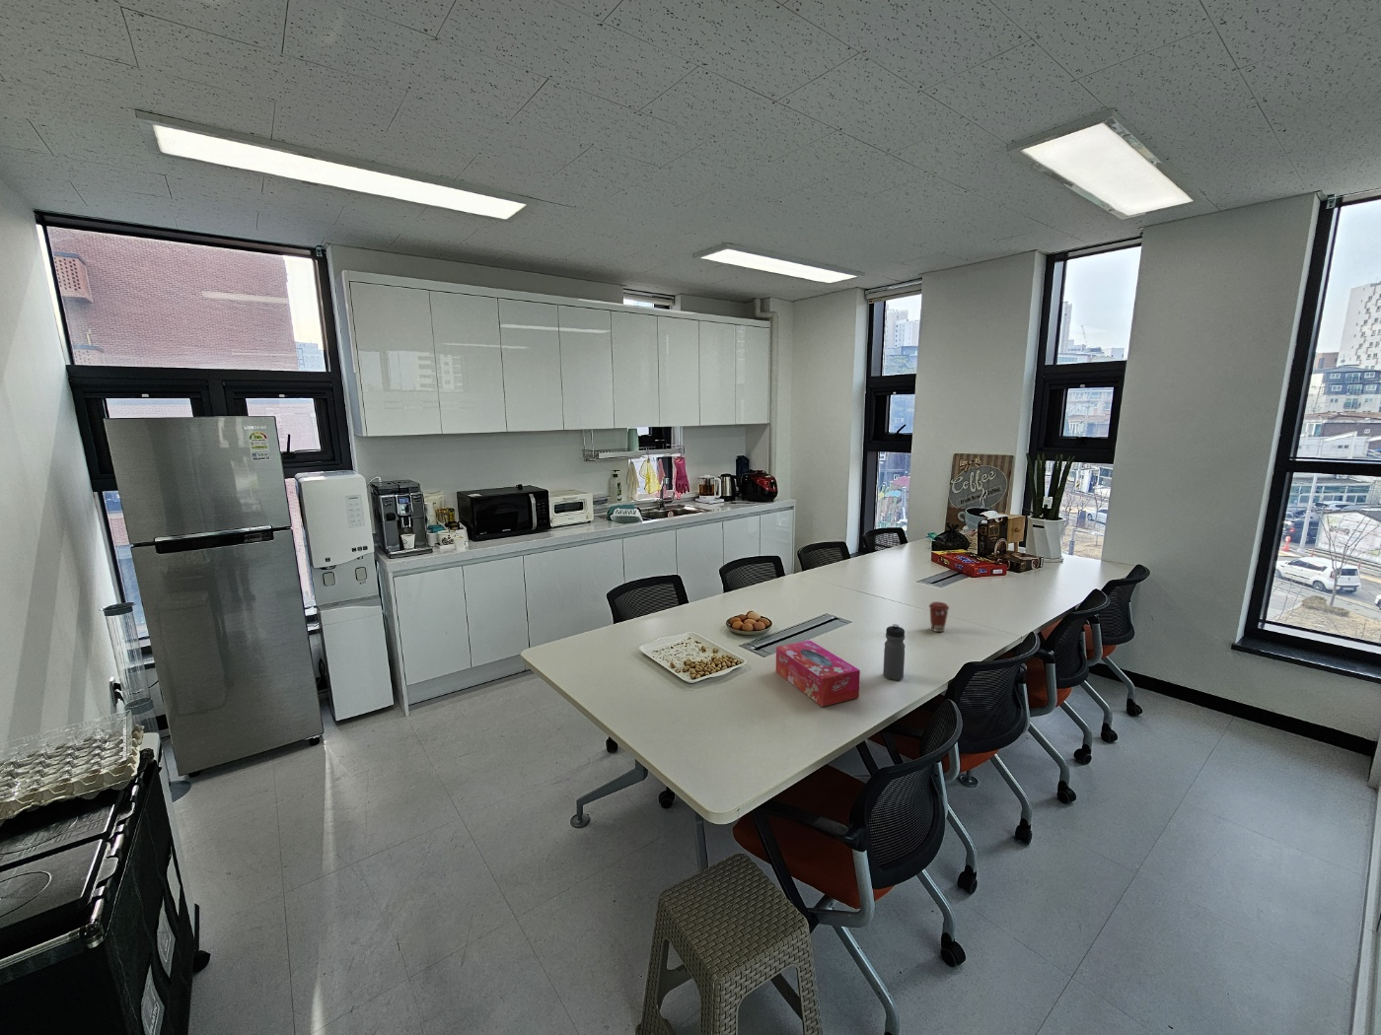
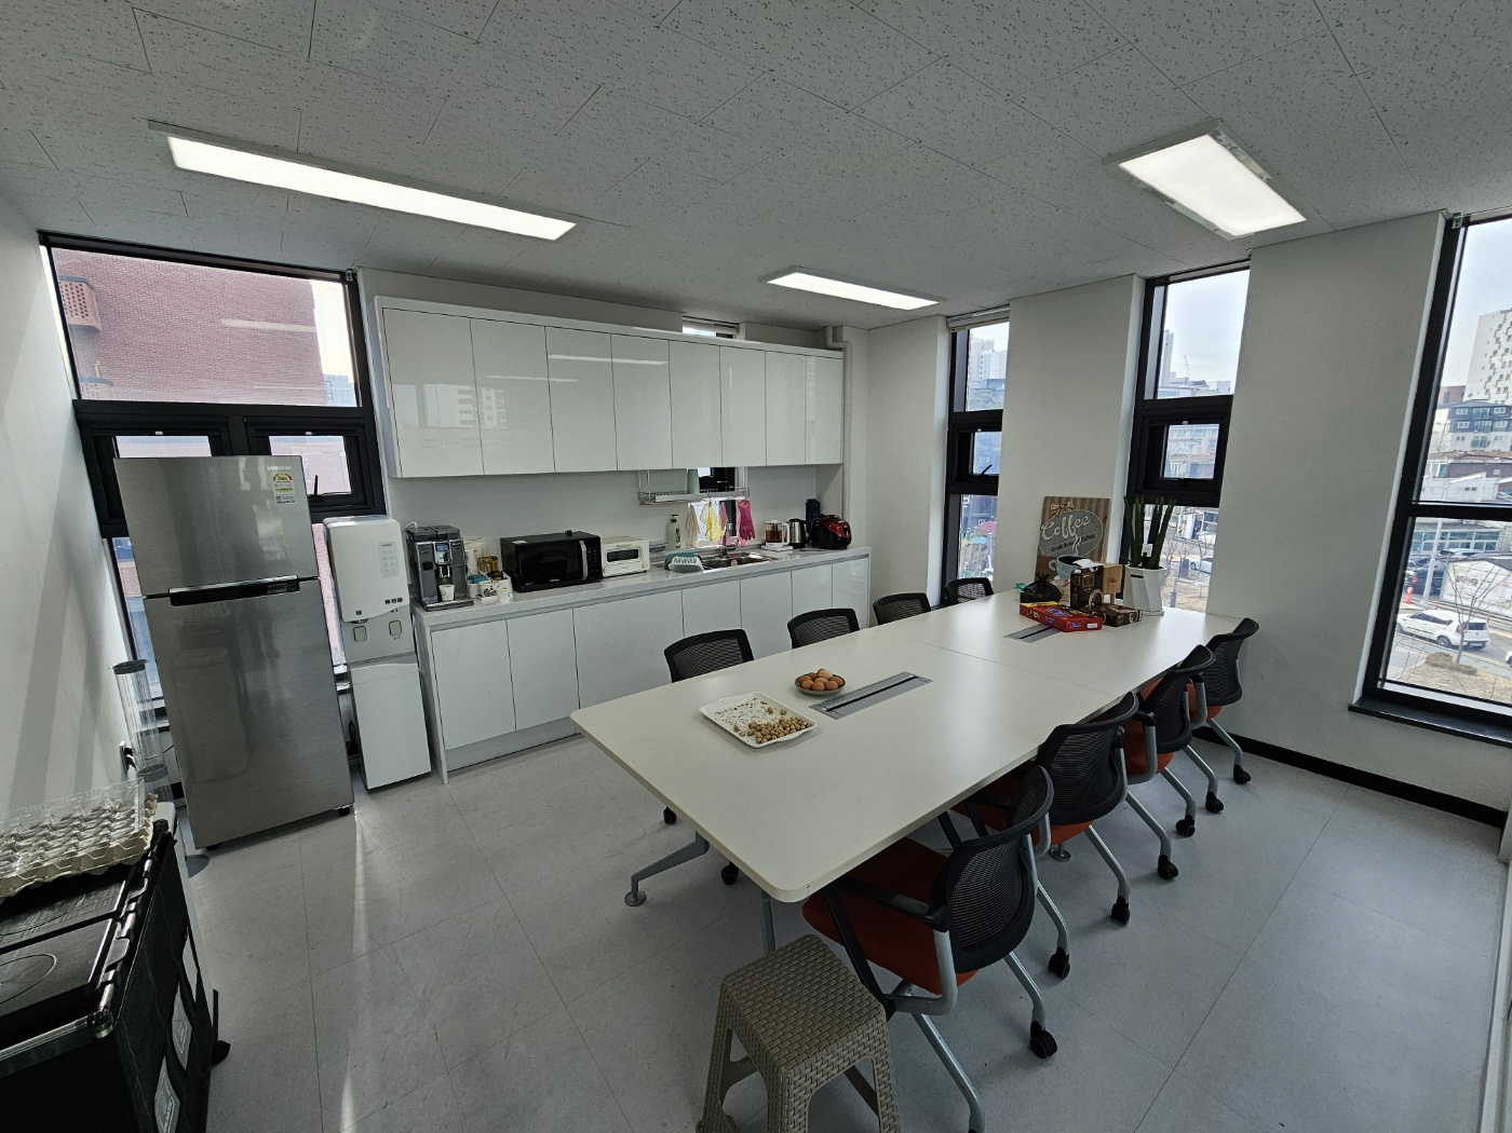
- water bottle (894, 650)
- coffee cup (938, 616)
- tissue box (814, 671)
